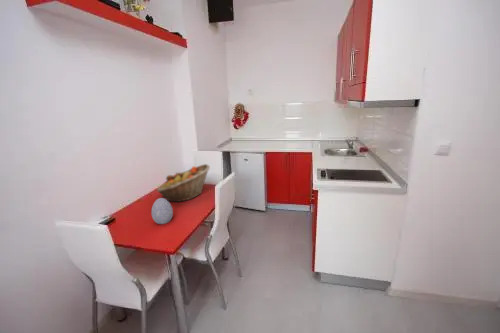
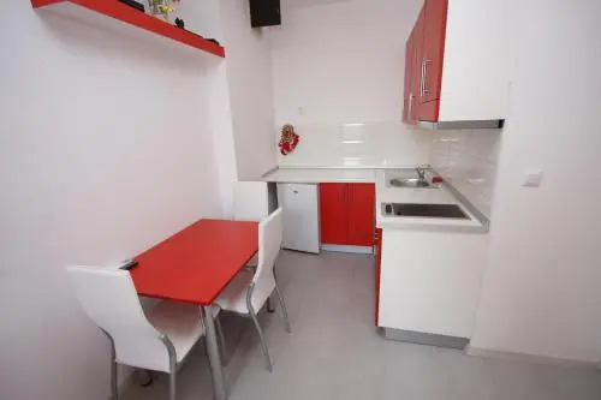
- decorative egg (161, 209)
- fruit basket (185, 181)
